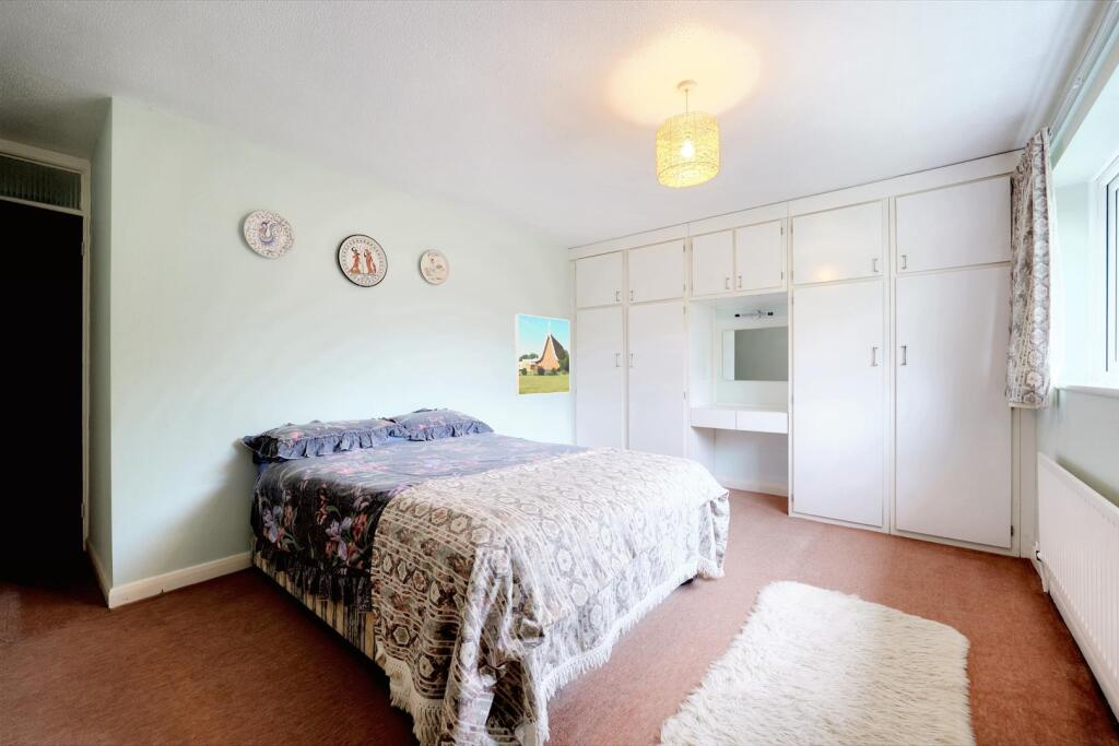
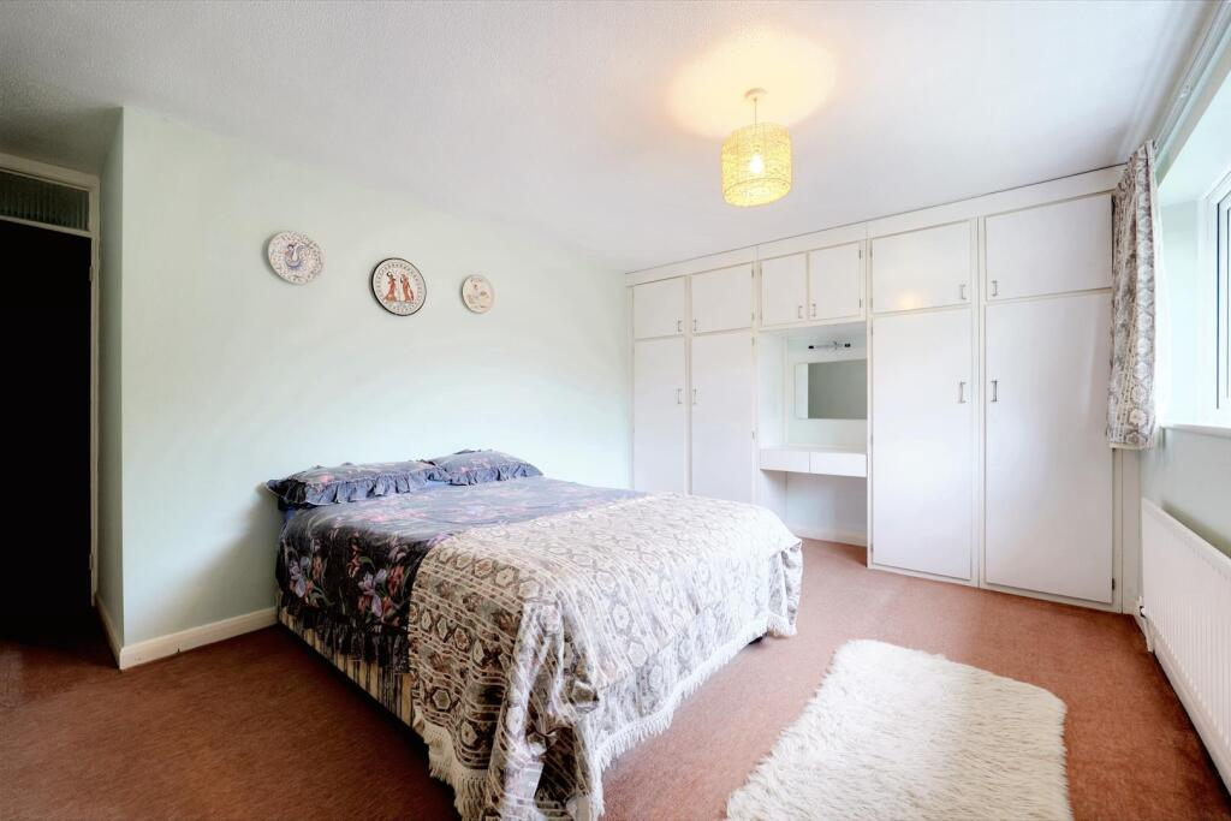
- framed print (544, 355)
